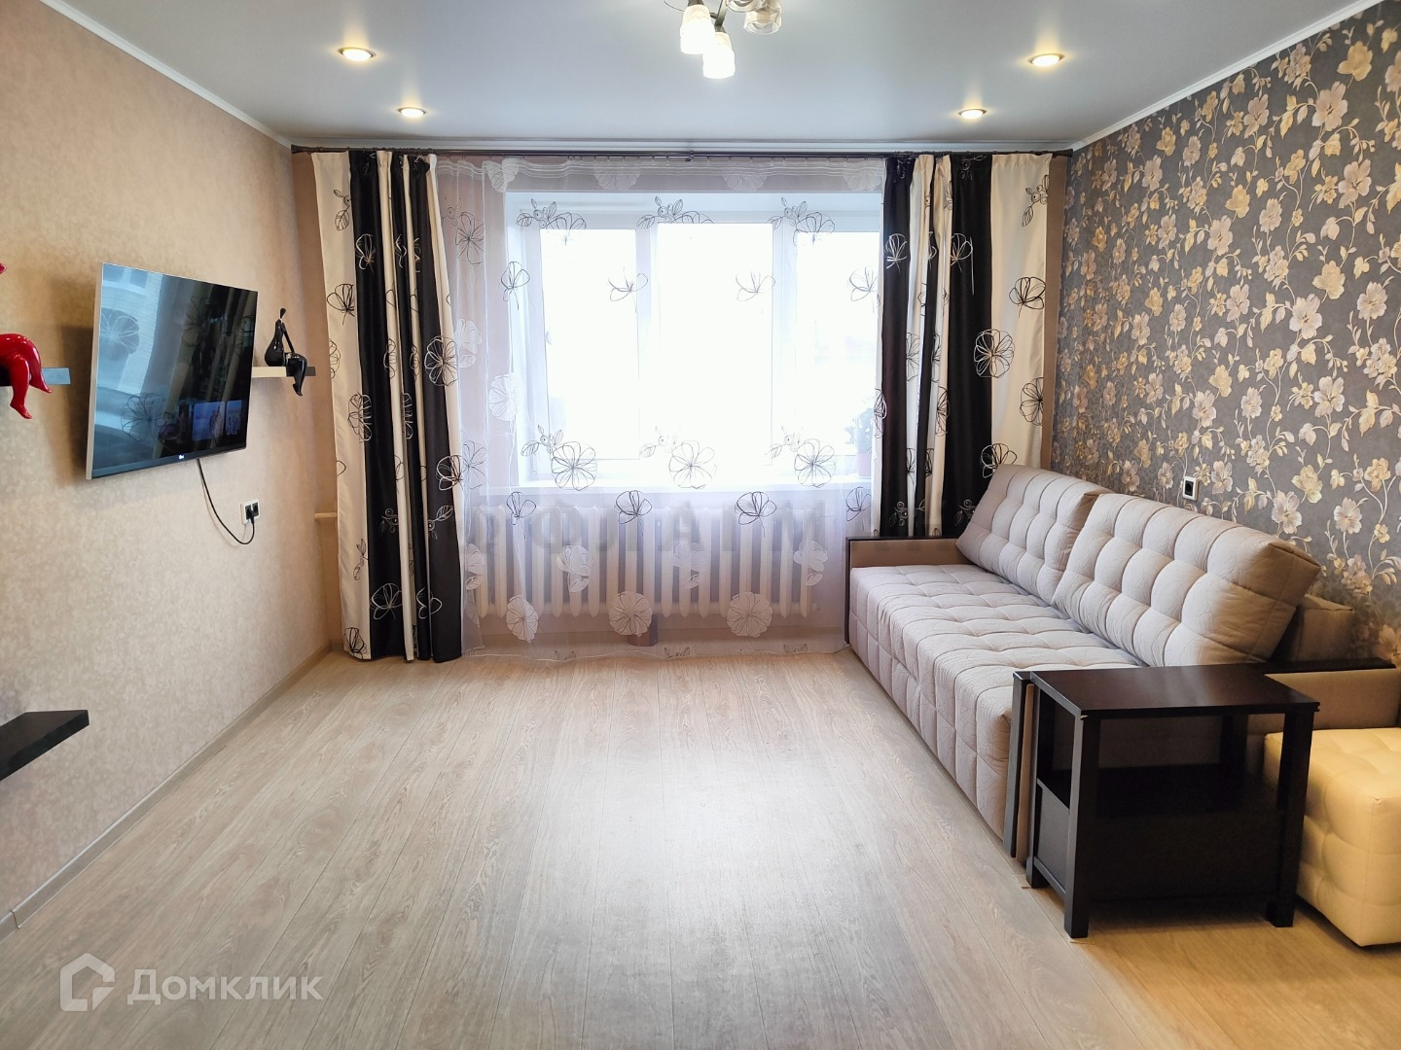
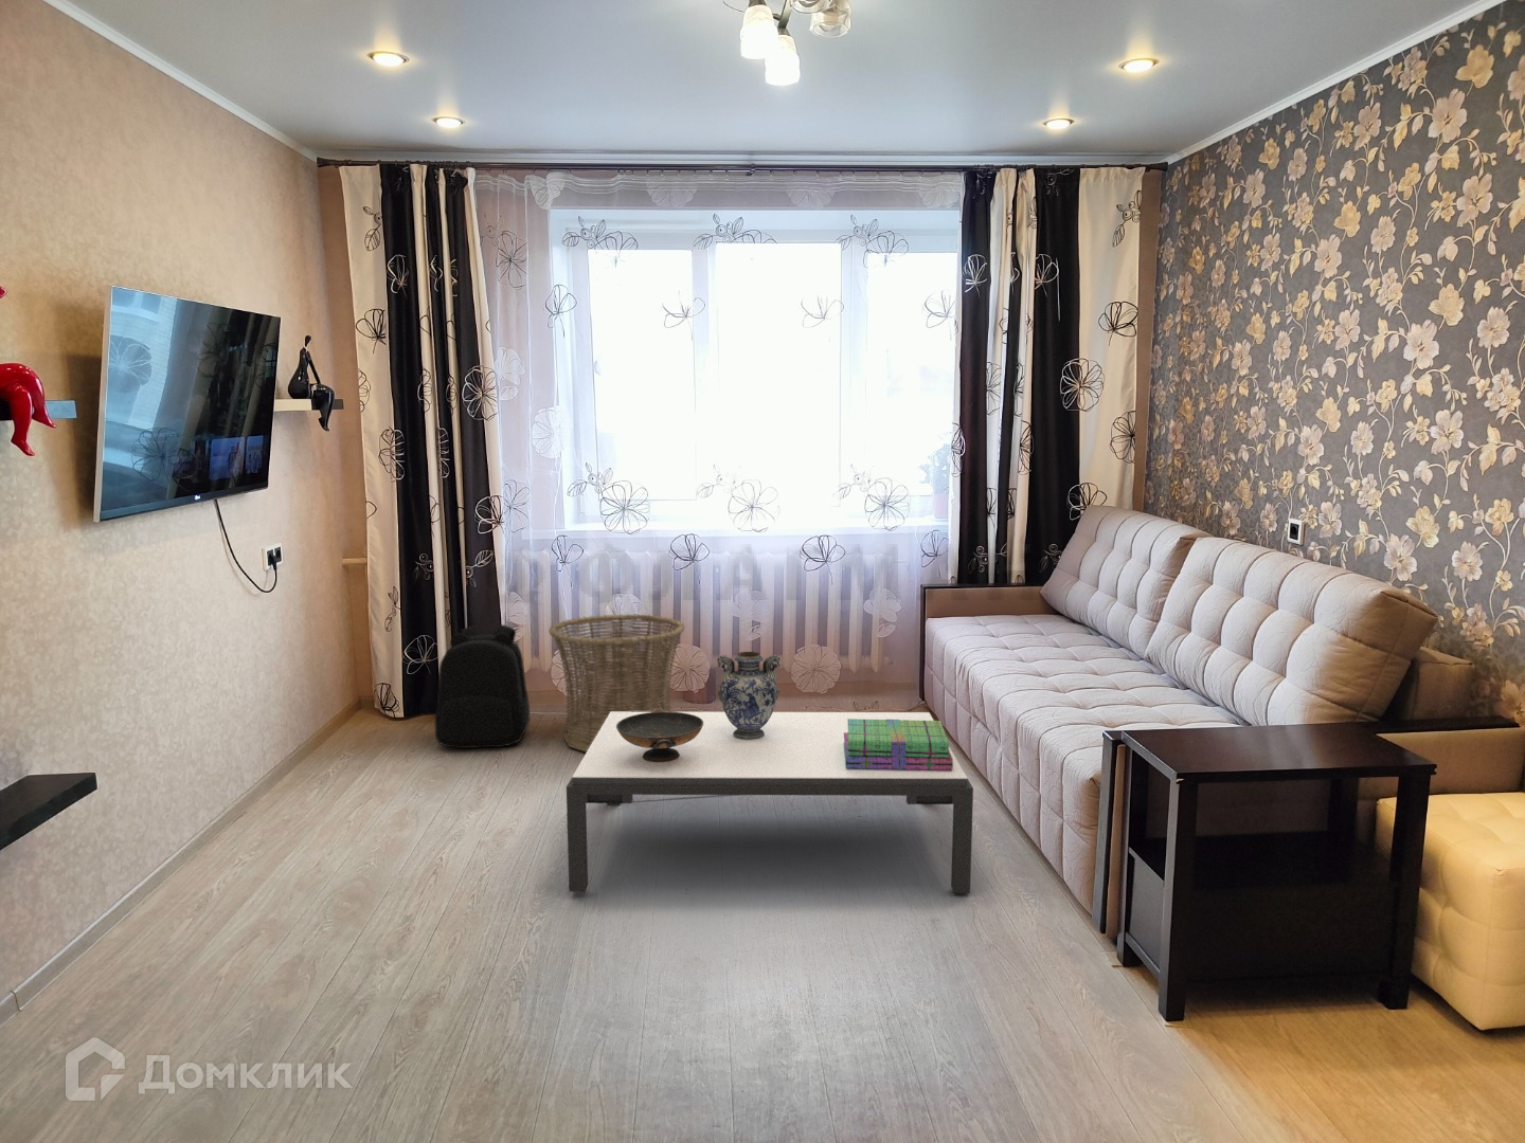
+ basket (617, 681)
+ coffee table (769, 791)
+ stack of books (896, 743)
+ decorative vase (748, 693)
+ backpack (484, 683)
+ decorative bowl (659, 738)
